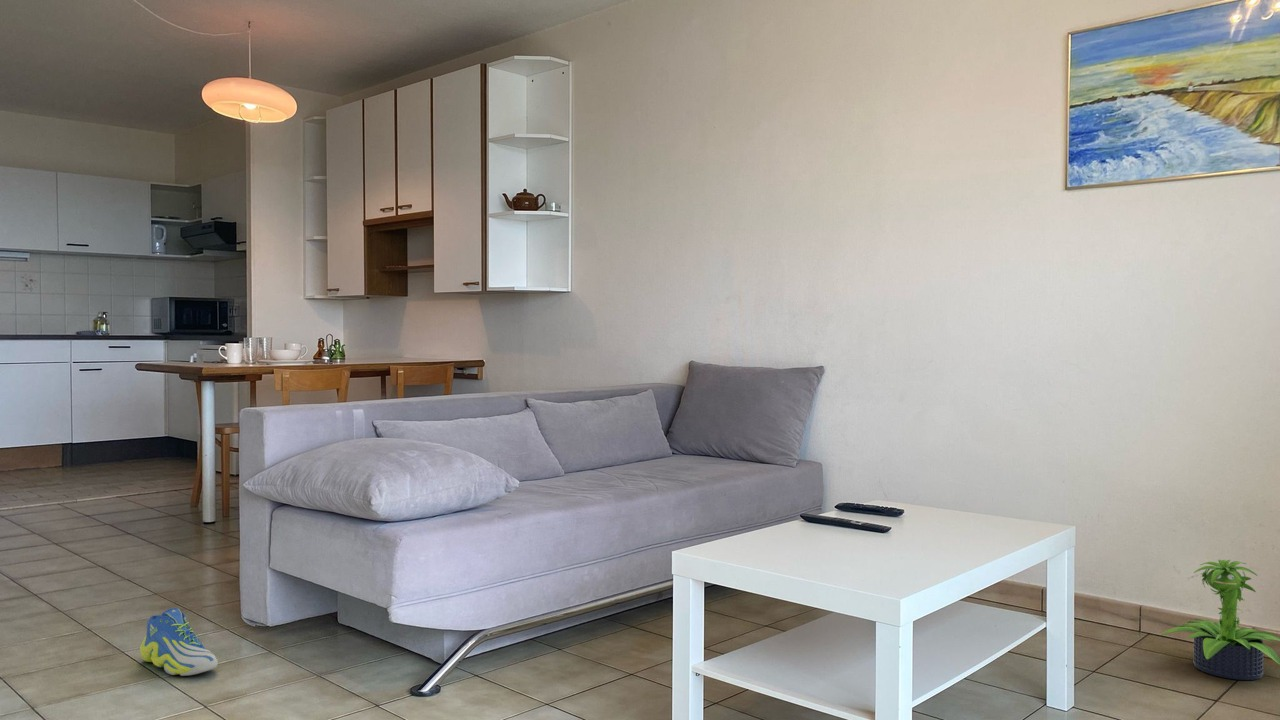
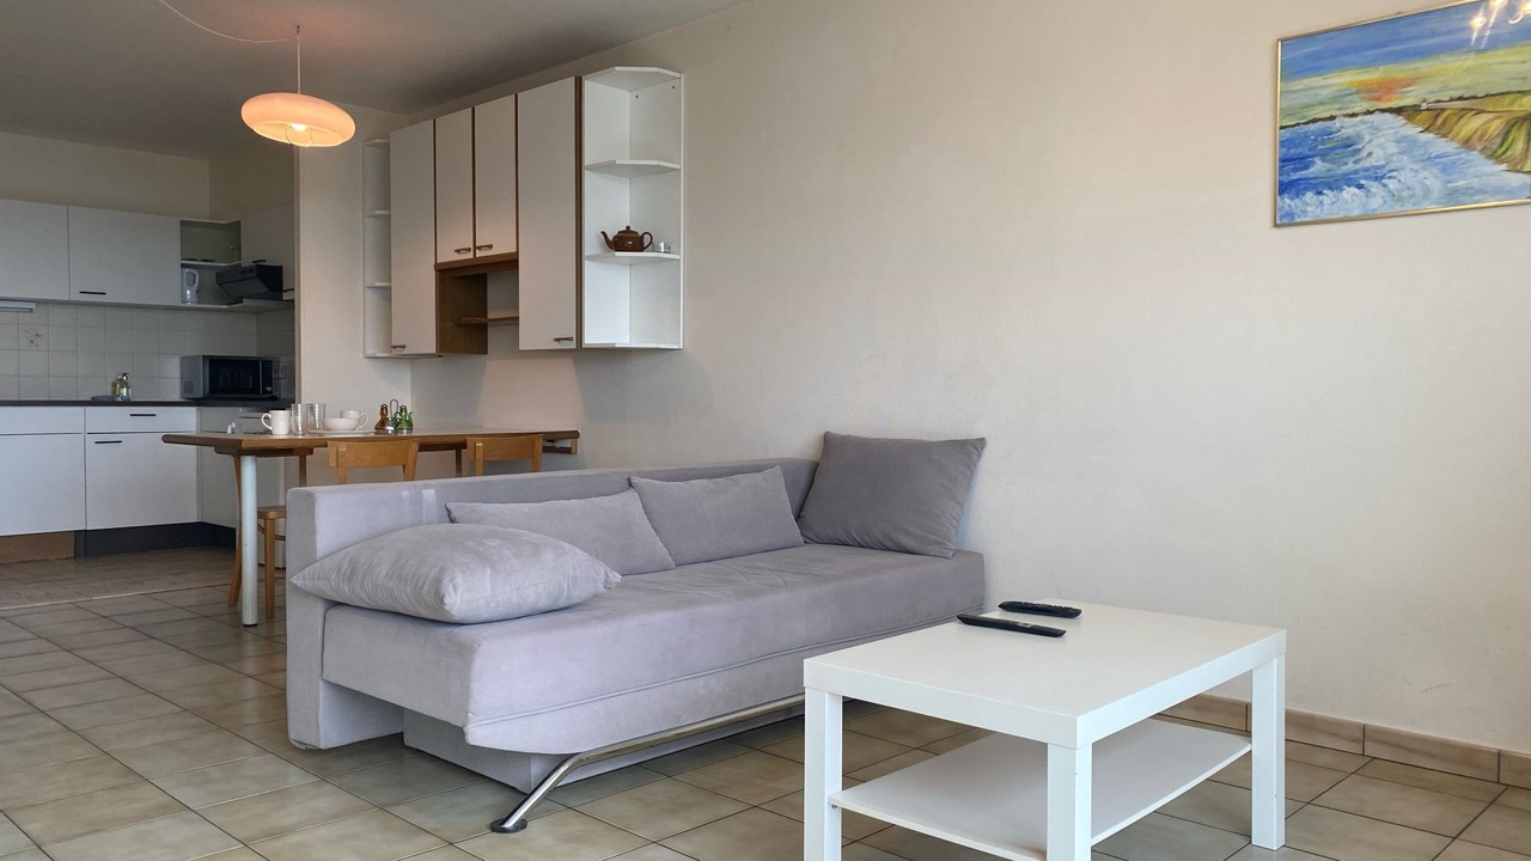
- sneaker (176, 640)
- potted plant (1226, 613)
